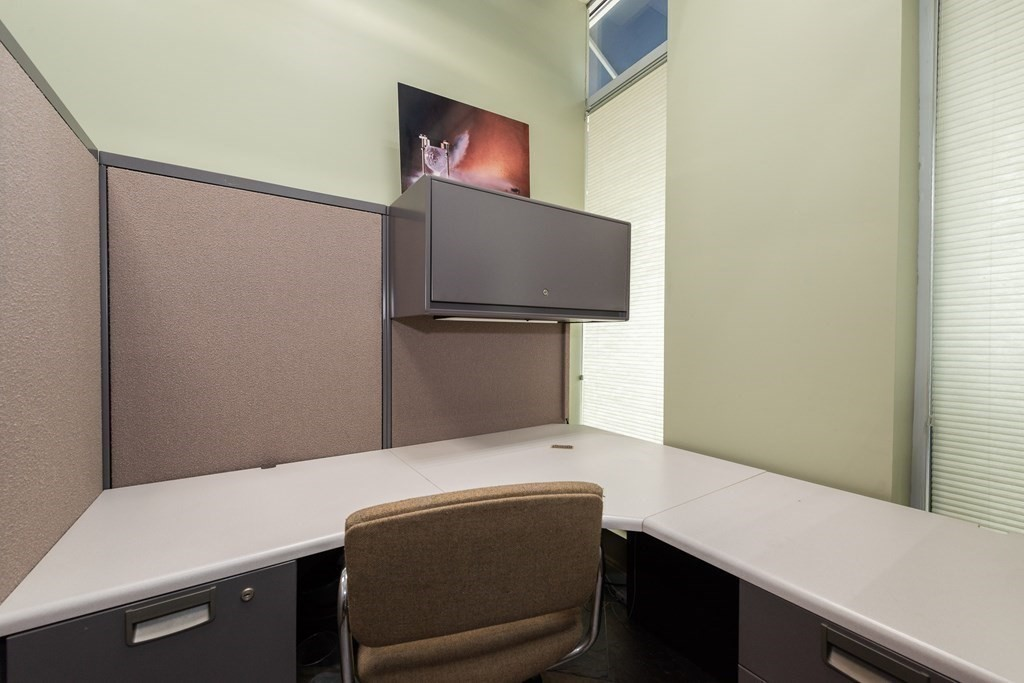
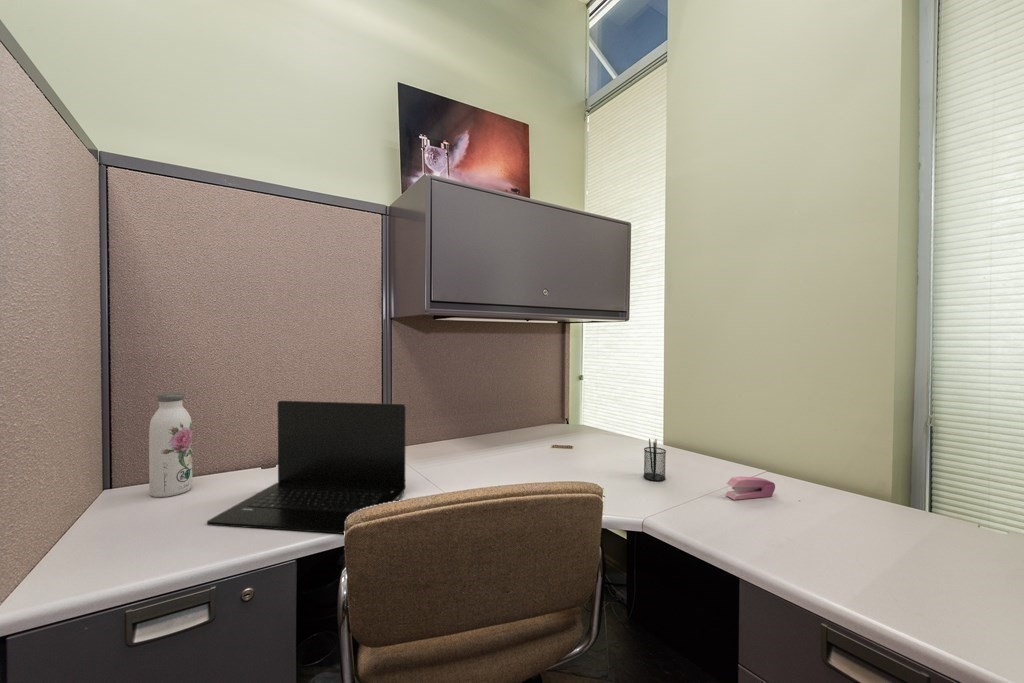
+ water bottle (171, 442)
+ pencil holder (654, 457)
+ laptop (315, 458)
+ stapler (750, 486)
